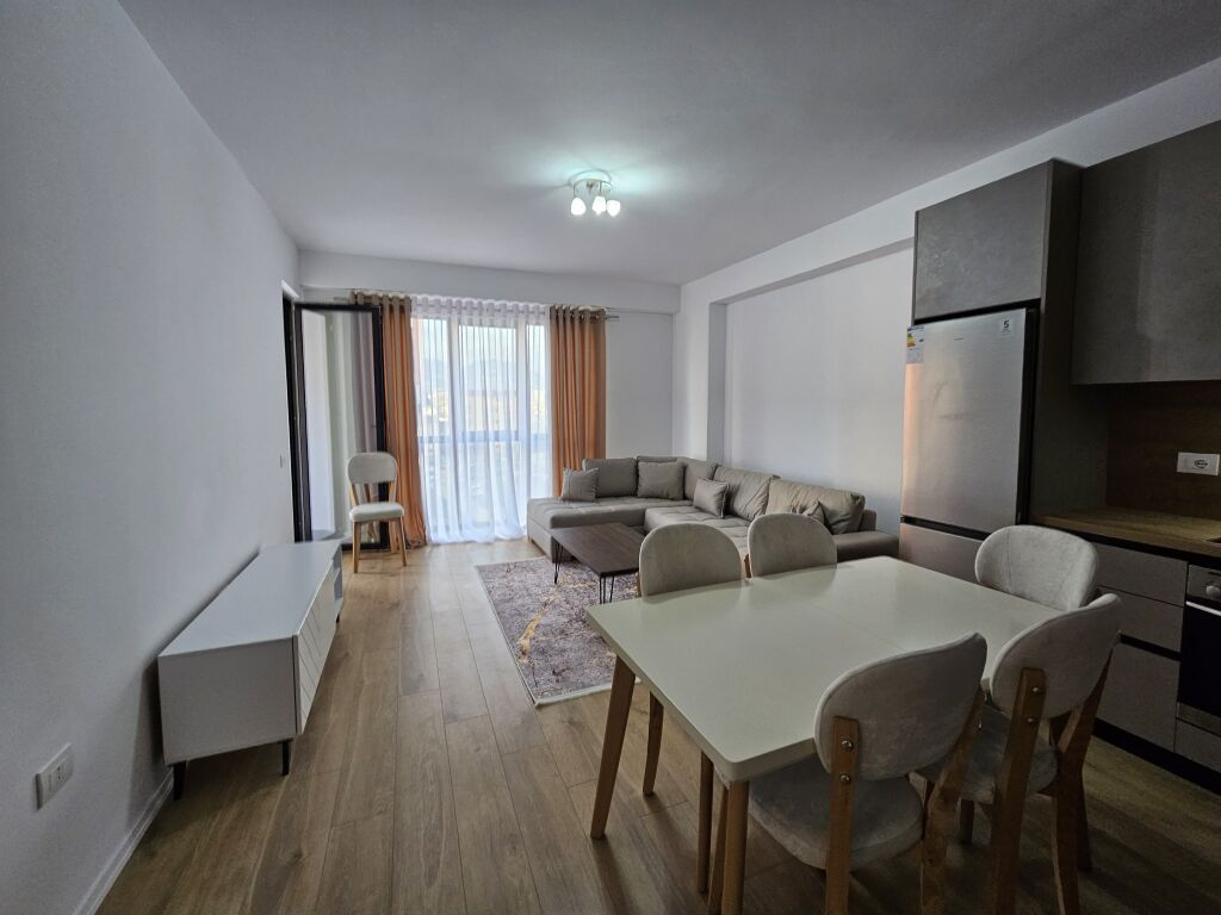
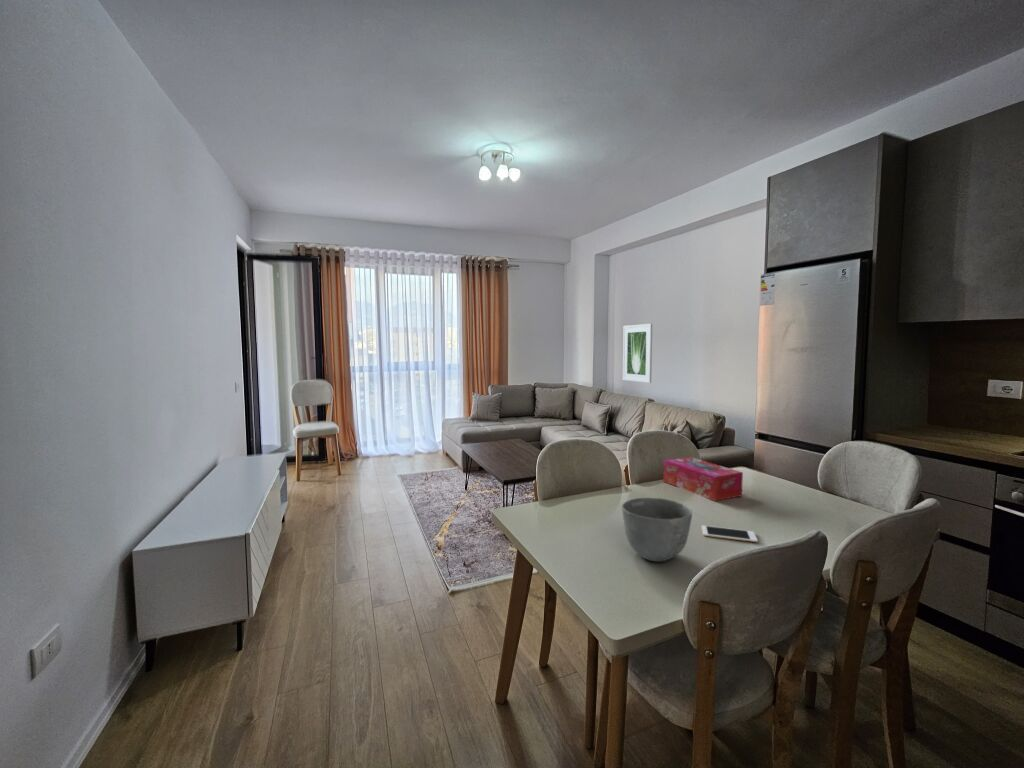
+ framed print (636, 353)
+ cell phone (728, 533)
+ bowl (656, 530)
+ tissue box (700, 477)
